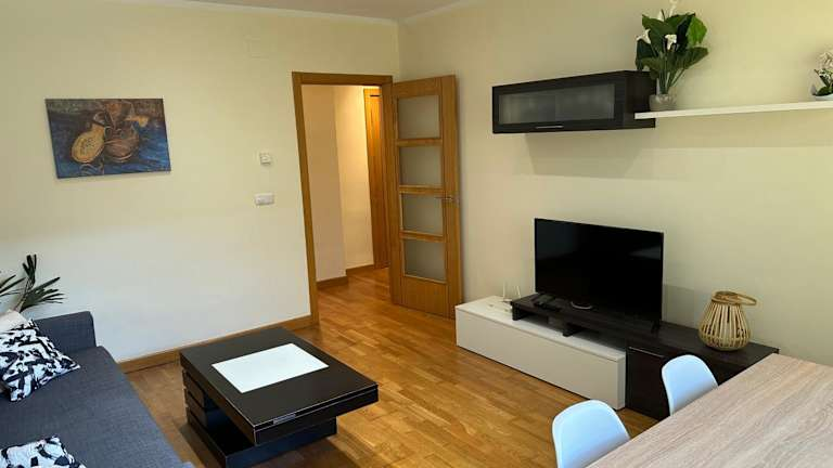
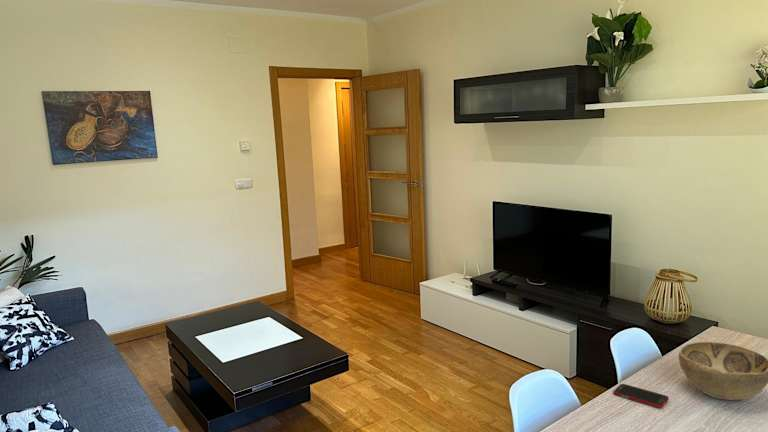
+ cell phone (640, 395)
+ decorative bowl (722, 374)
